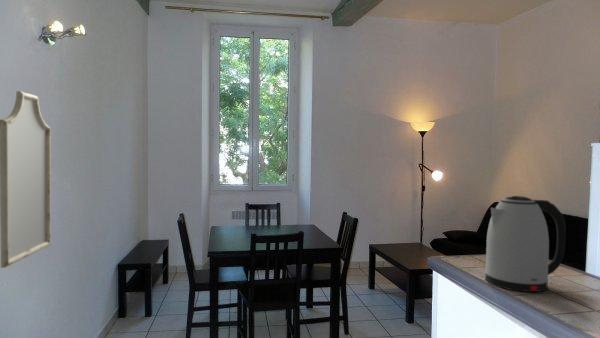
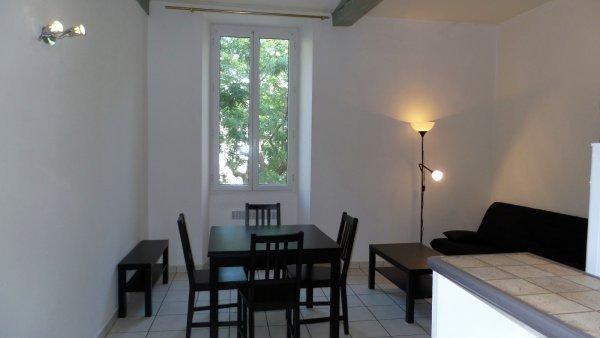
- kettle (527, 239)
- home mirror (28, 175)
